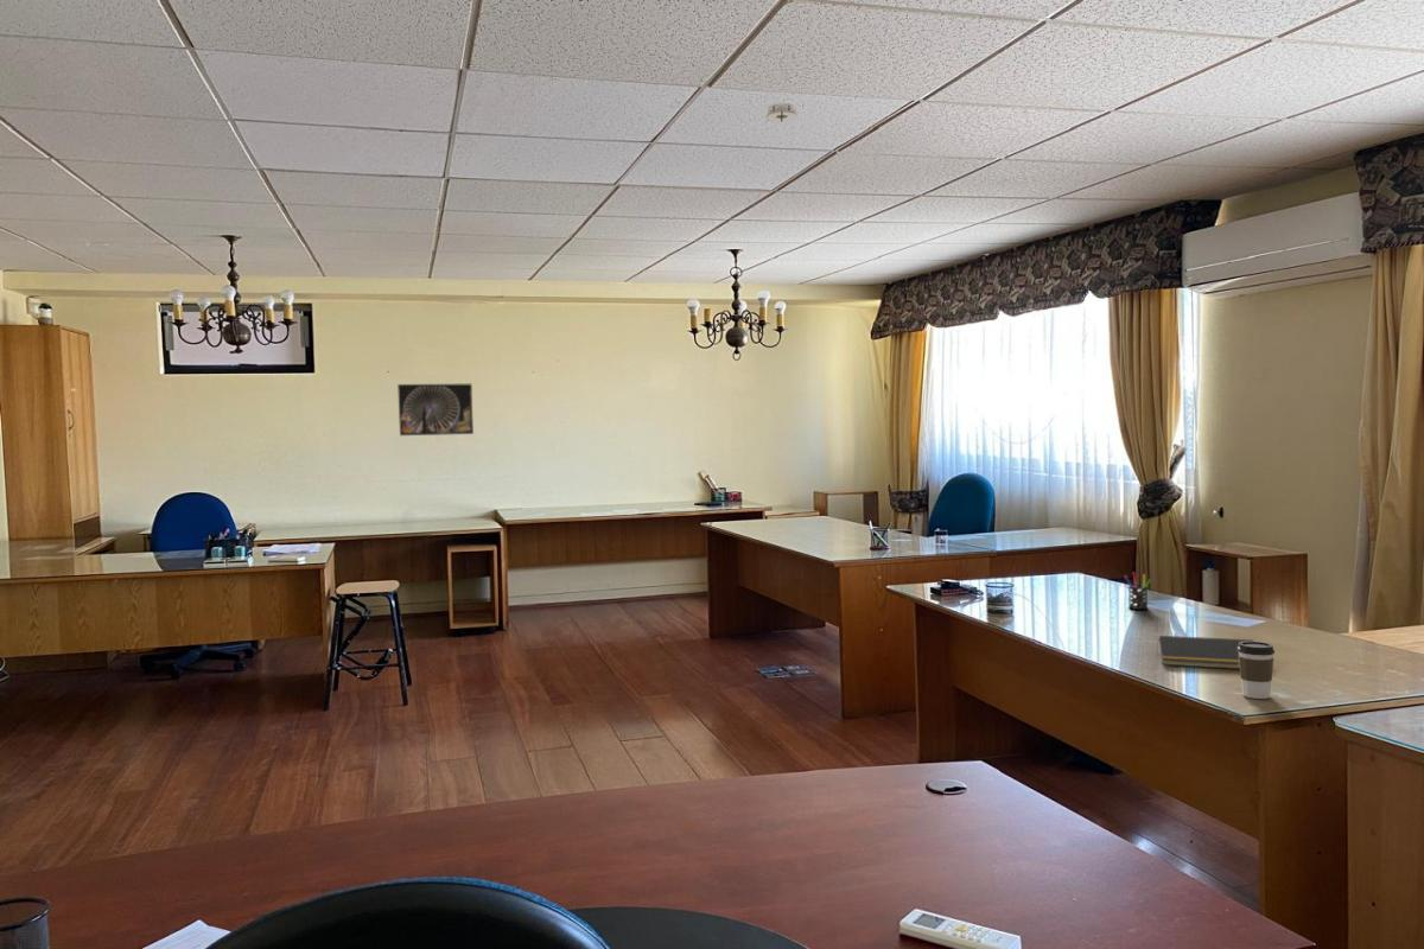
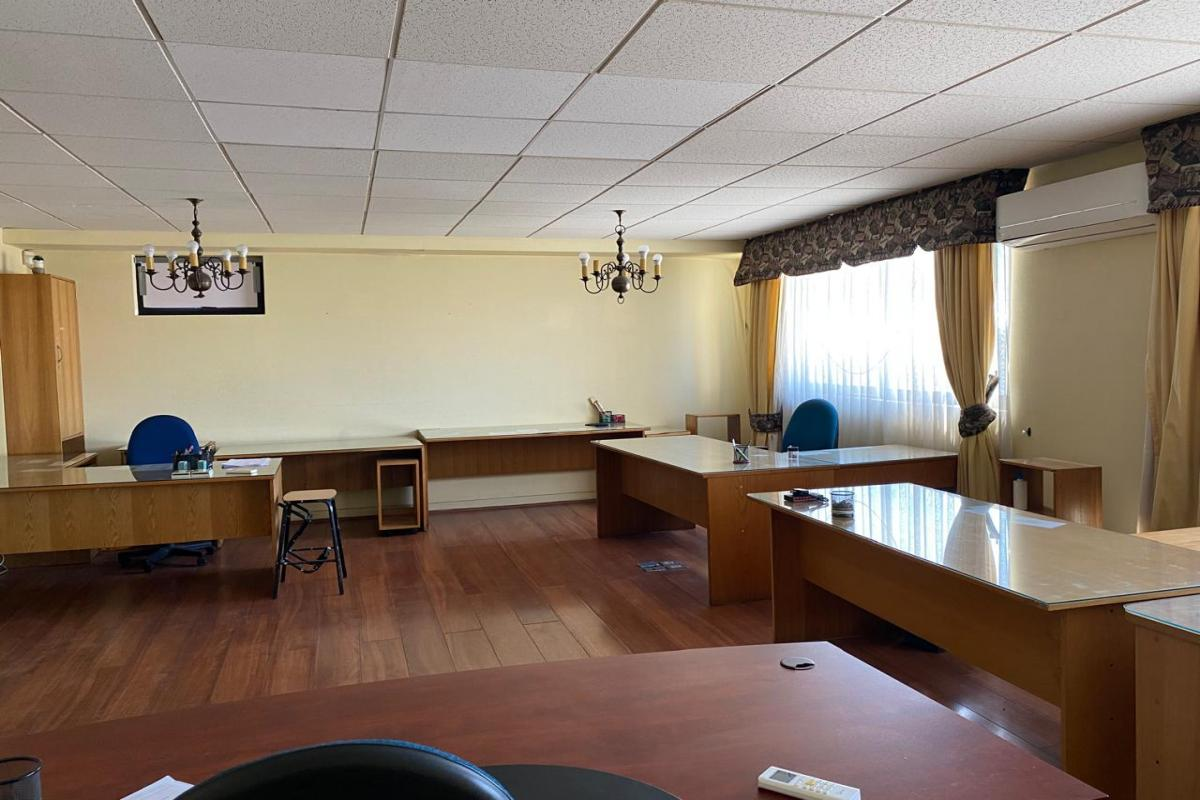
- coffee cup (1255, 669)
- notepad (1208, 651)
- smoke detector (780, 113)
- pen holder (1139, 591)
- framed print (436, 409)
